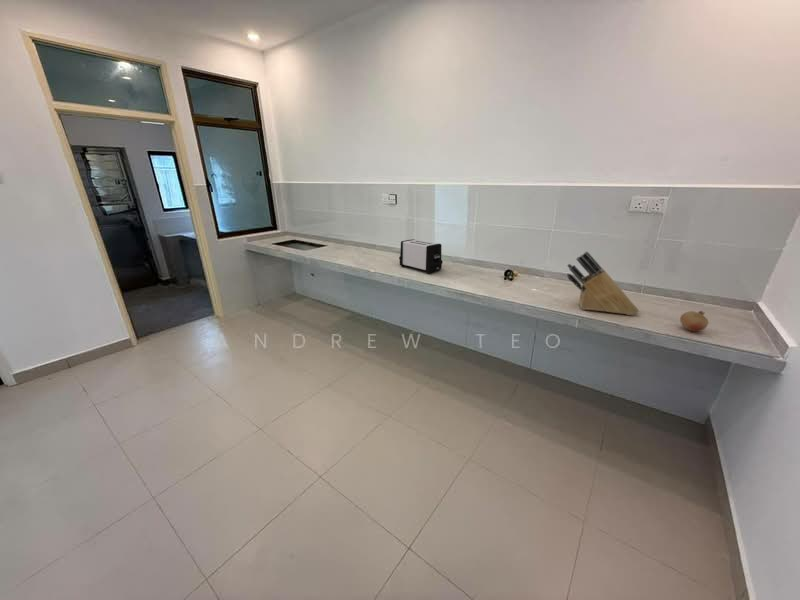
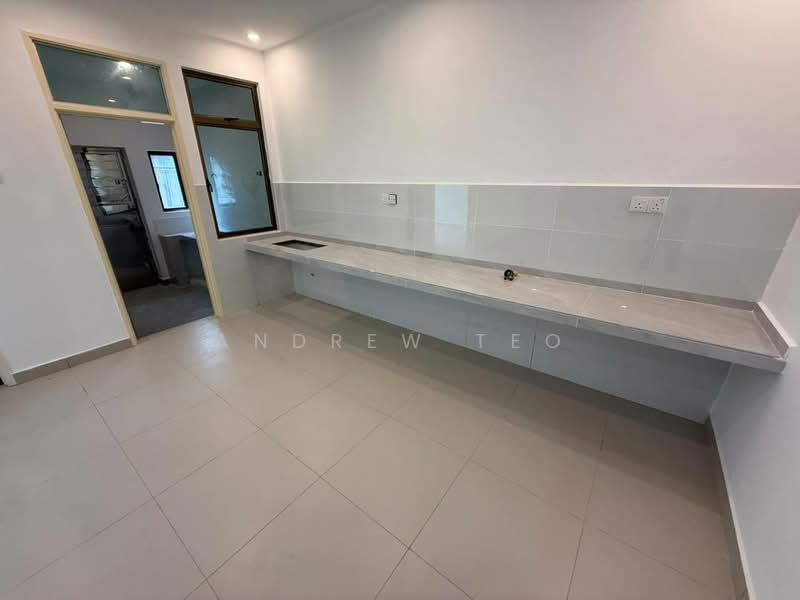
- toaster (420, 255)
- fruit (694, 320)
- knife block (602, 281)
